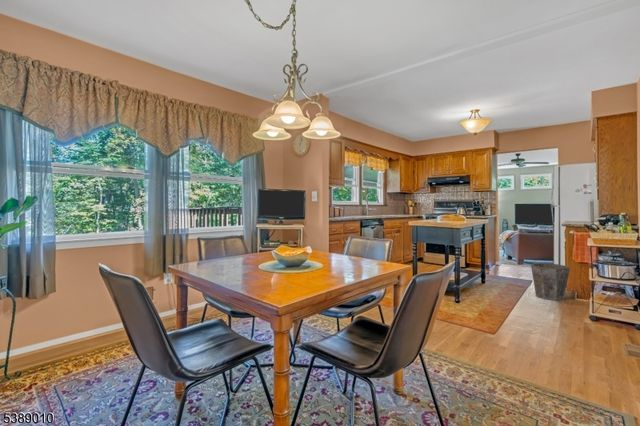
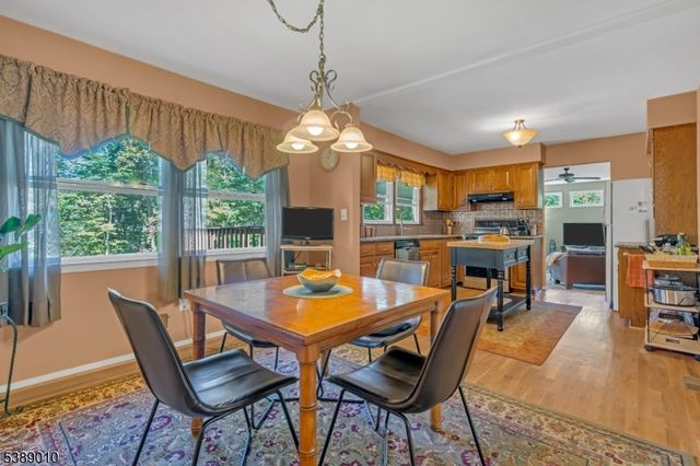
- waste bin (549, 281)
